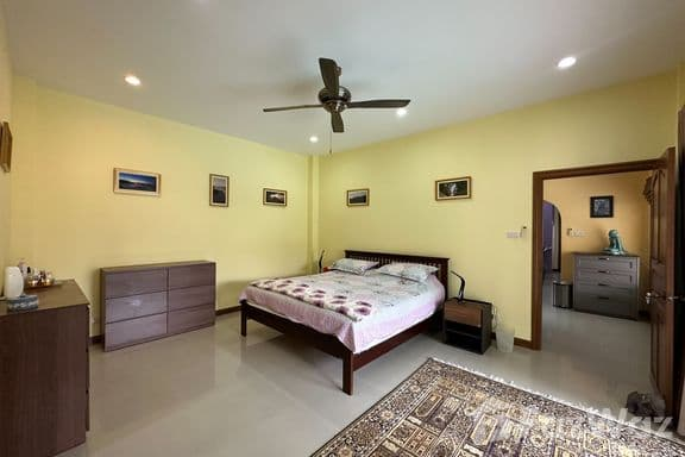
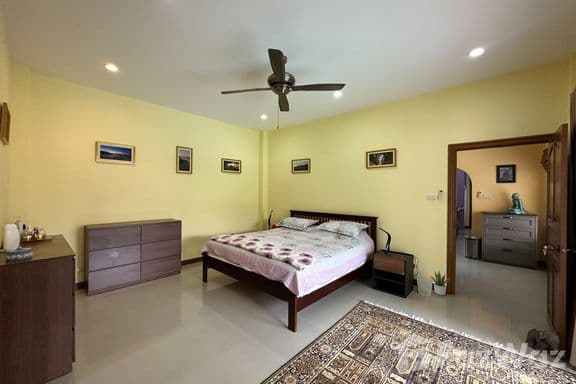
+ potted plant (440, 281)
